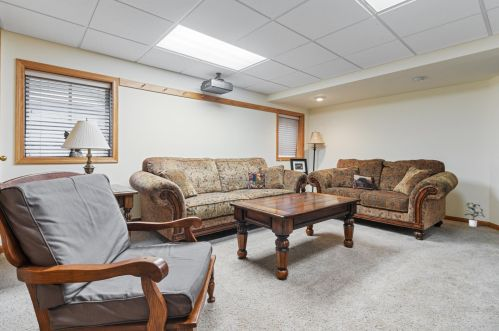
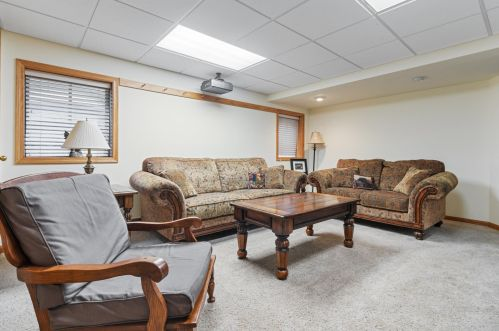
- potted plant (475, 215)
